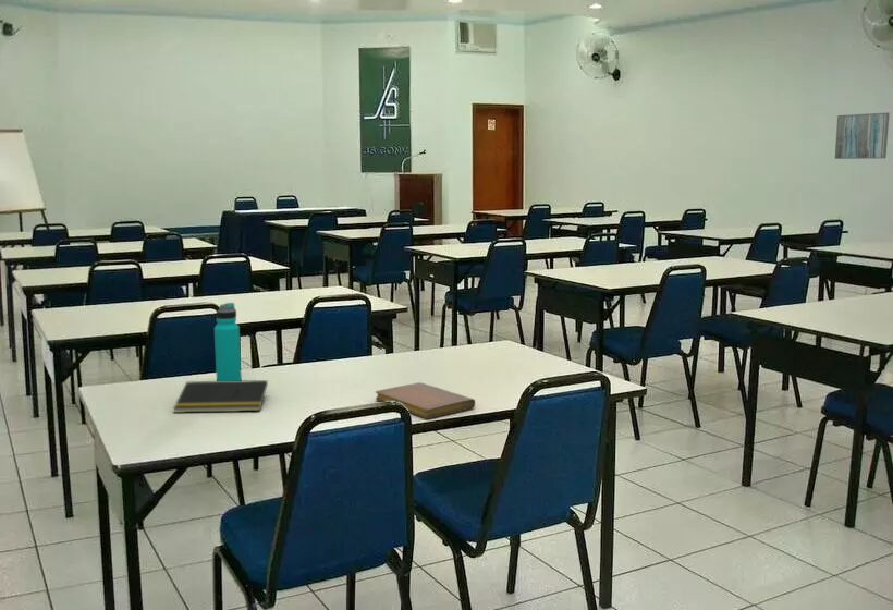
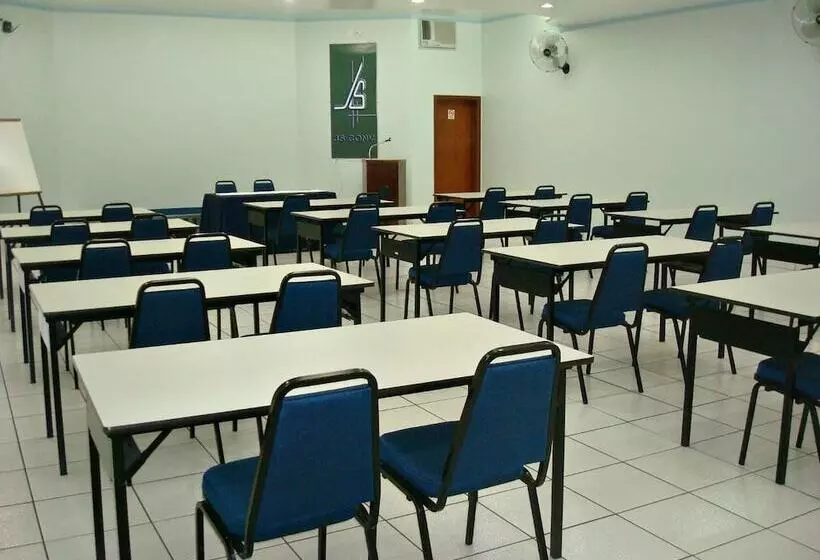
- notepad (222, 395)
- water bottle (227, 344)
- notebook (424, 399)
- wall art (860, 136)
